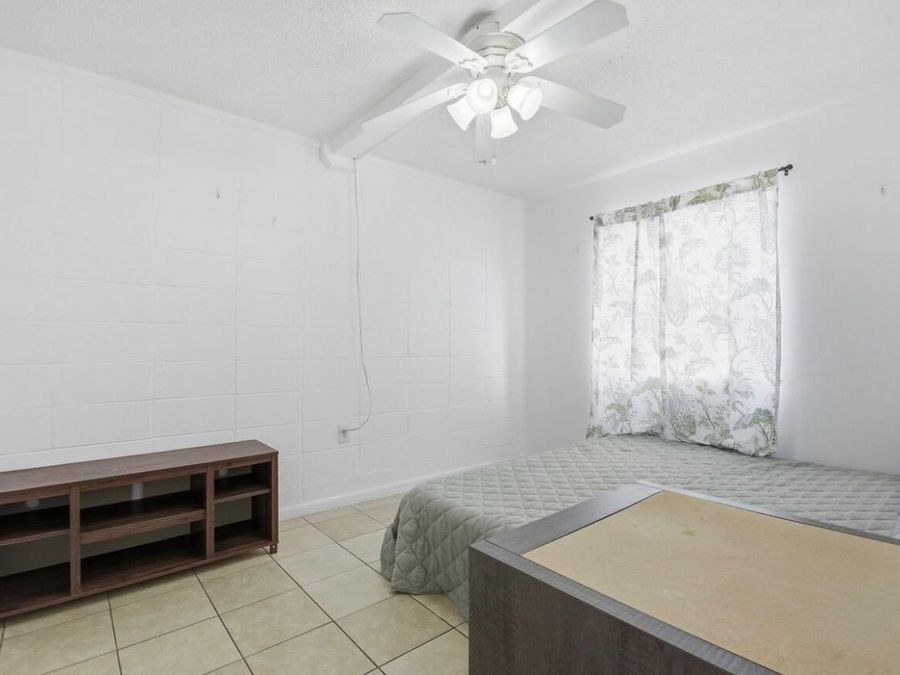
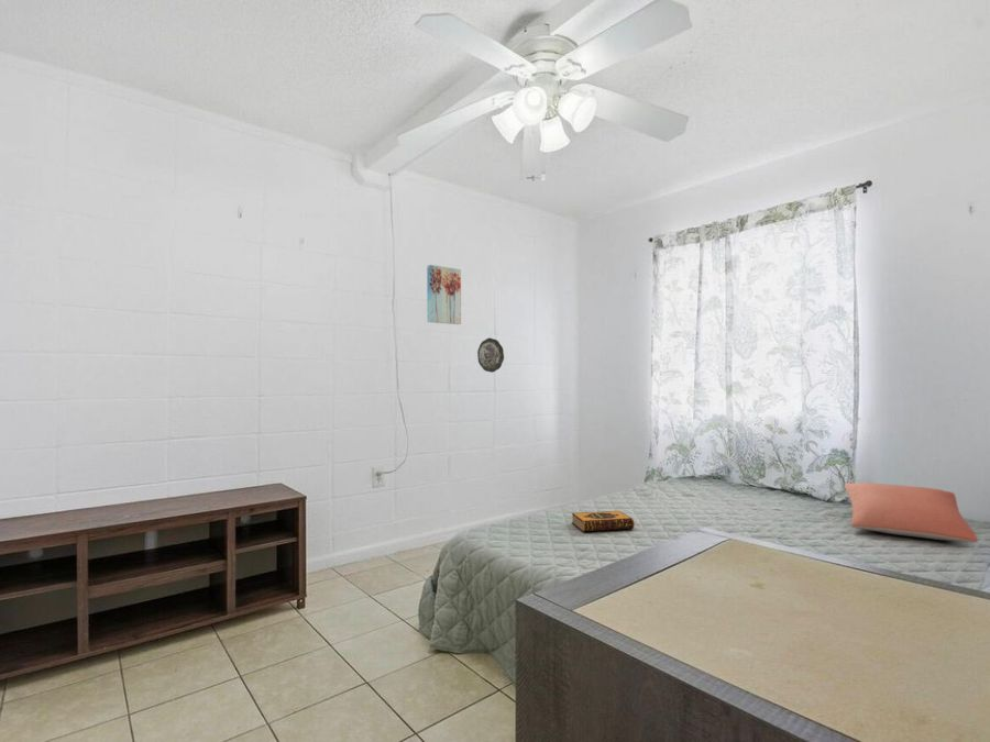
+ pillow (903, 509)
+ wall art (444, 295)
+ hardback book (602, 521)
+ decorative plate (490, 355)
